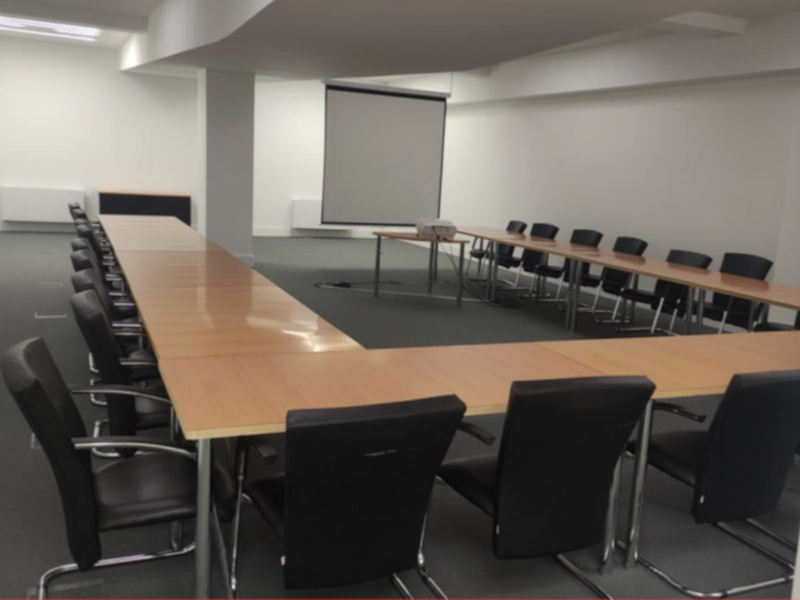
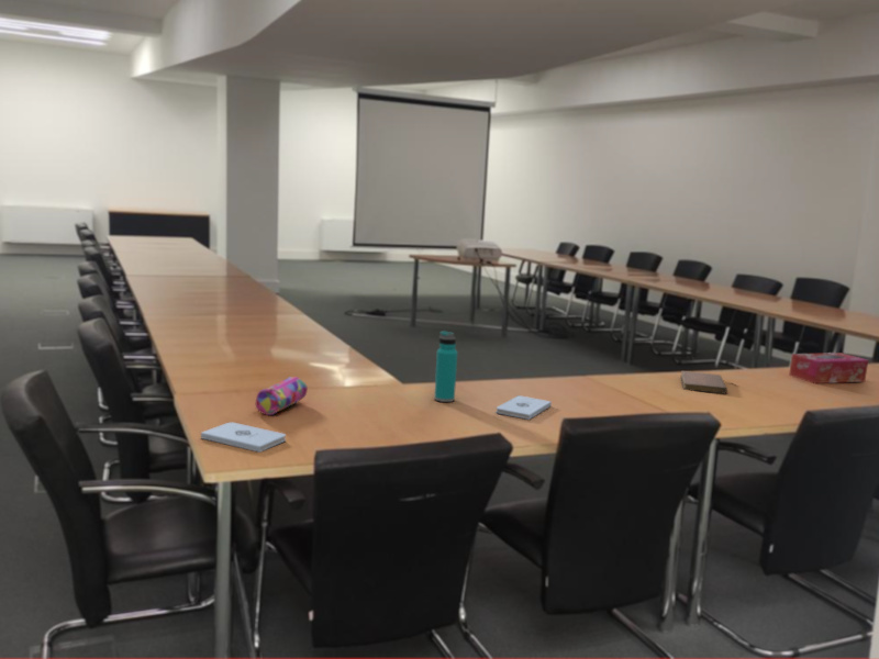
+ notepad (523, 406)
+ pencil case (281, 394)
+ water bottle (446, 366)
+ notepad (244, 436)
+ tissue box (827, 367)
+ notebook (702, 381)
